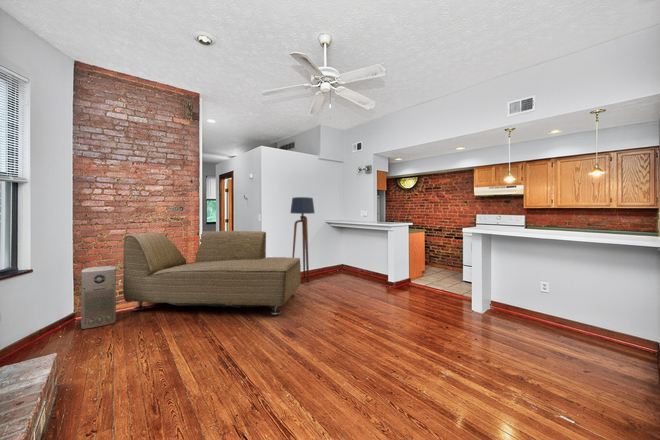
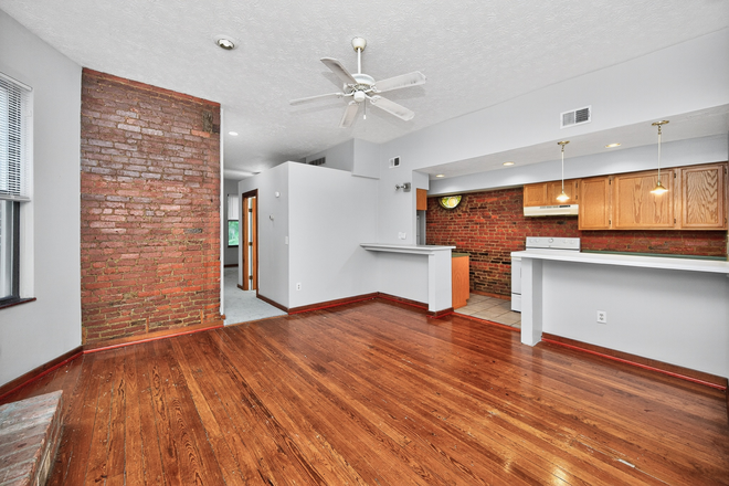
- air purifier (99, 295)
- sofa (221, 267)
- floor lamp (303, 239)
